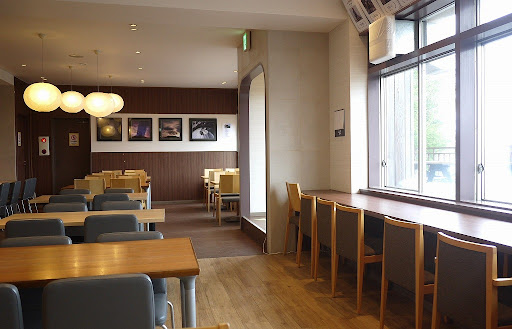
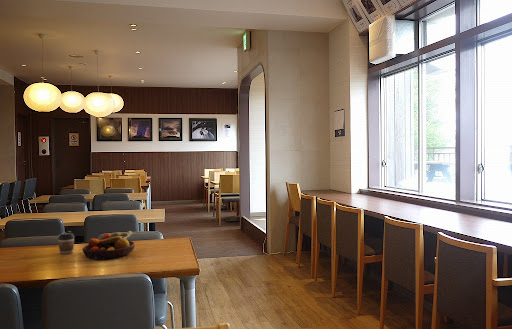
+ fruit bowl (109, 243)
+ coffee cup (66, 242)
